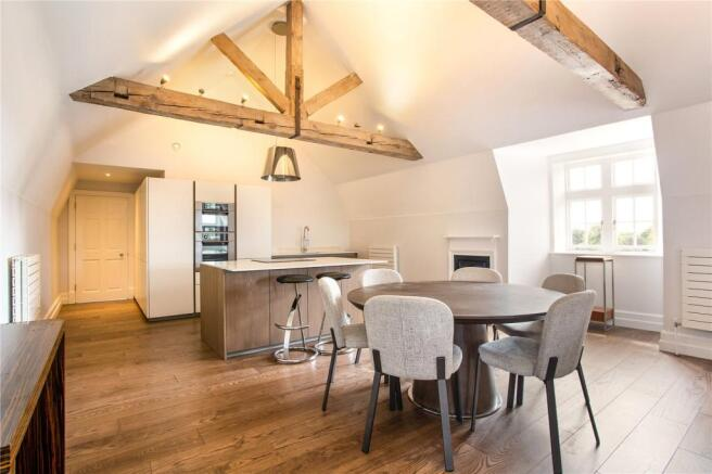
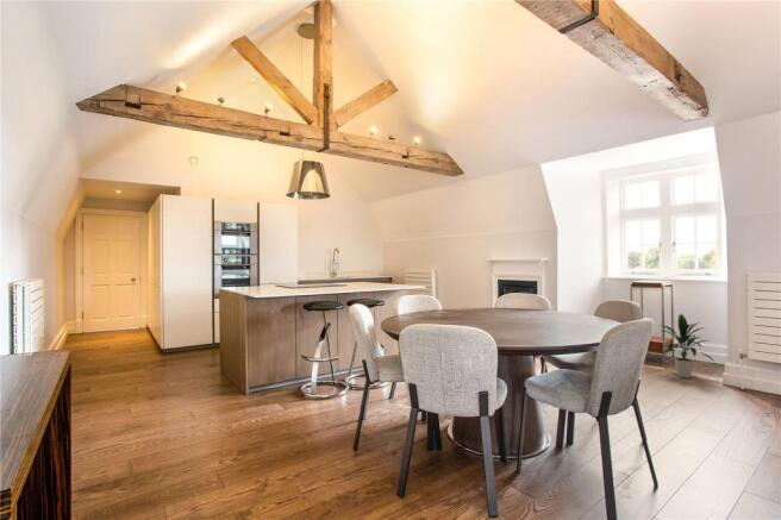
+ indoor plant (685, 345)
